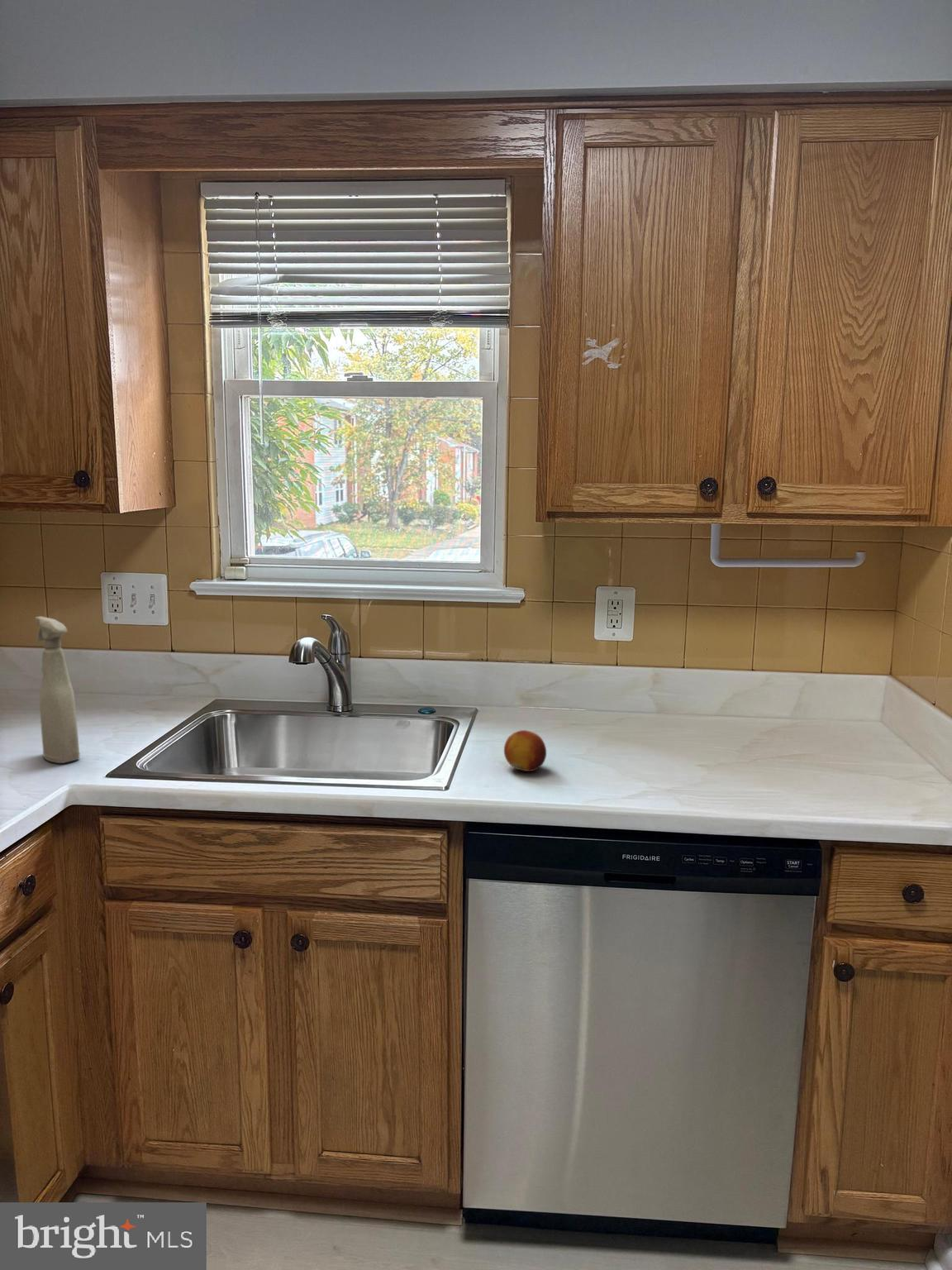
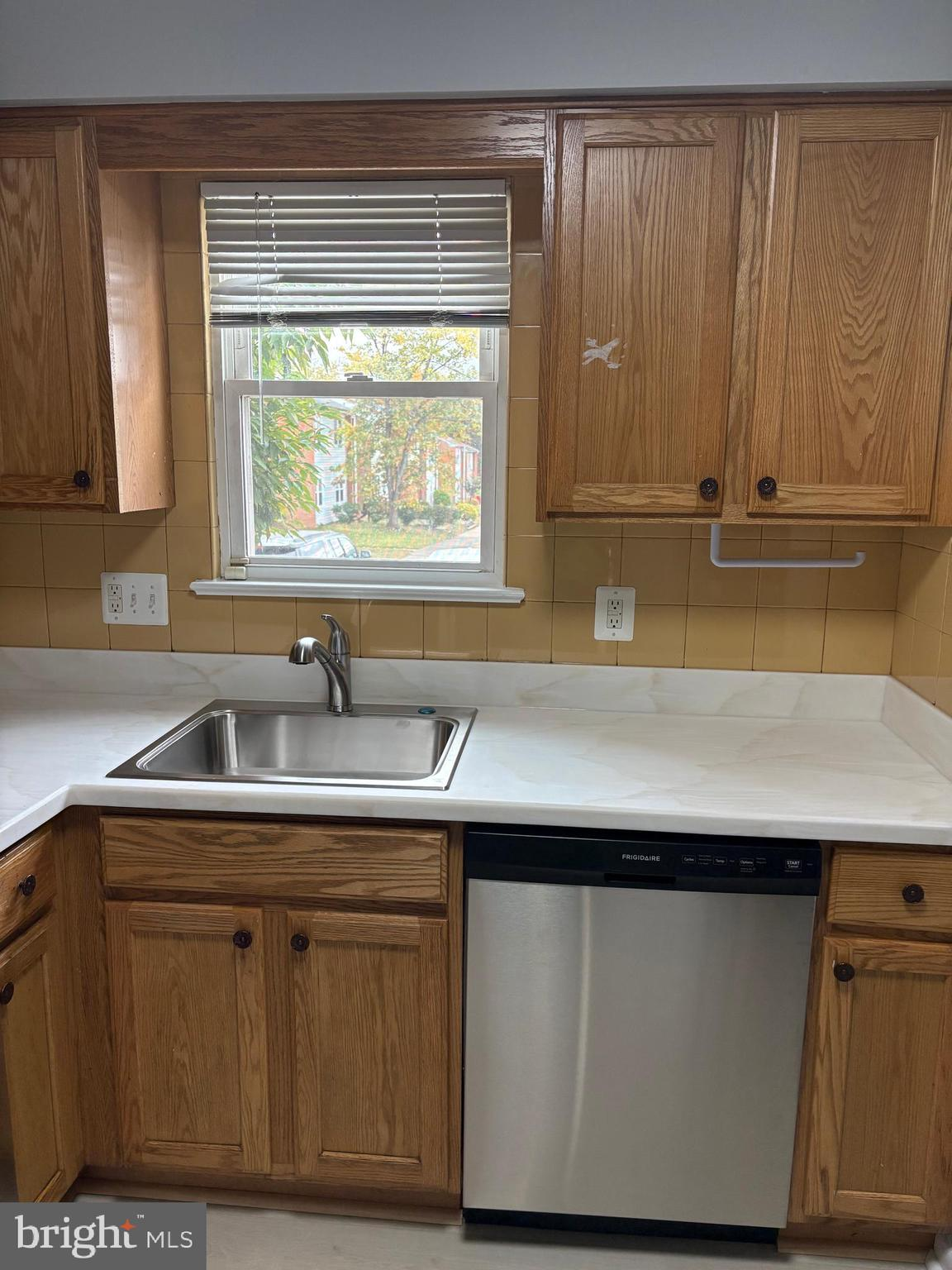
- fruit (526, 749)
- spray bottle (56, 689)
